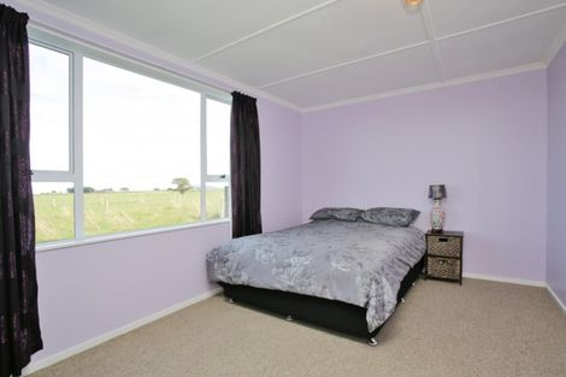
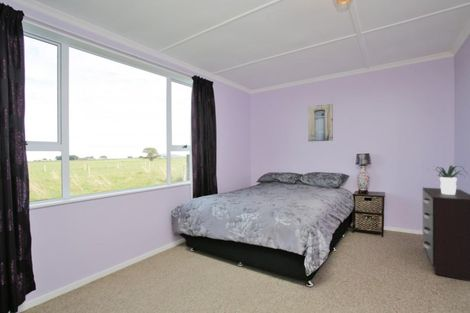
+ potted plant (449, 179)
+ dresser (445, 227)
+ wall art (320, 123)
